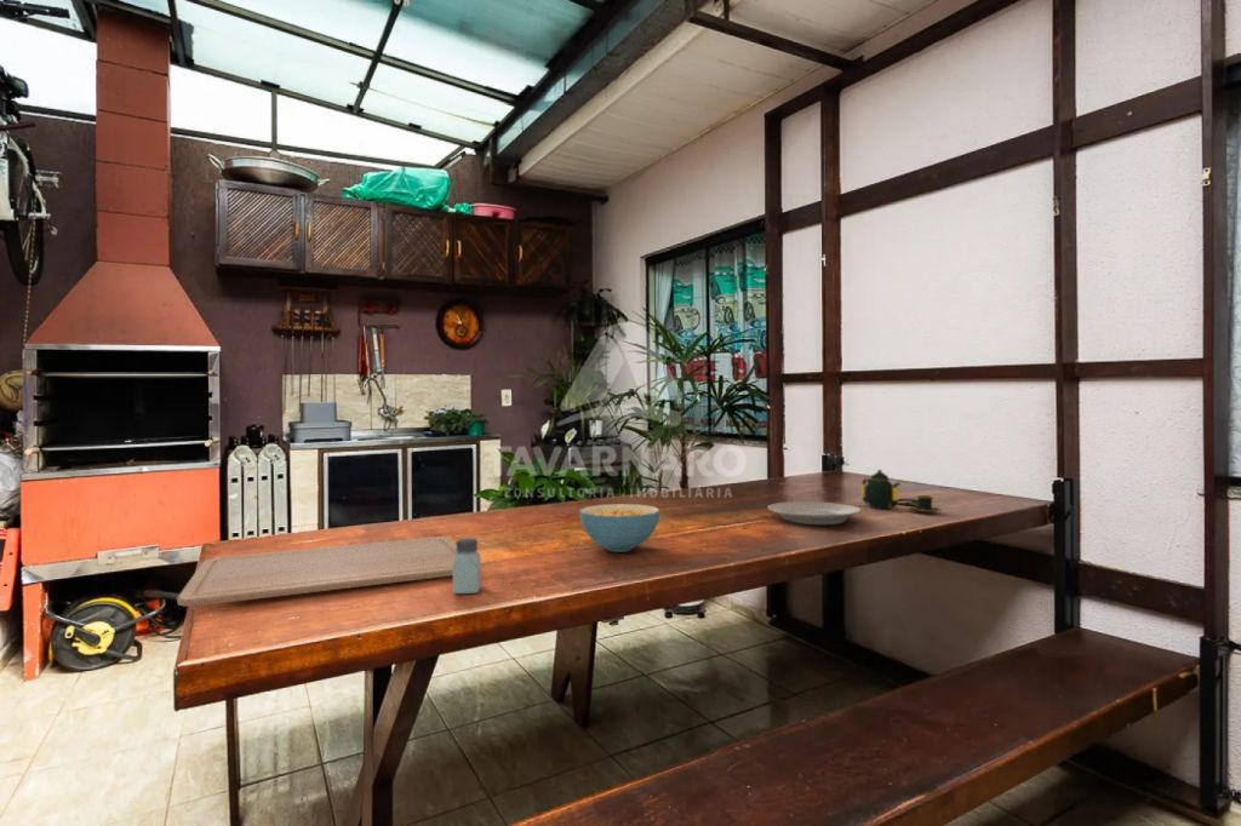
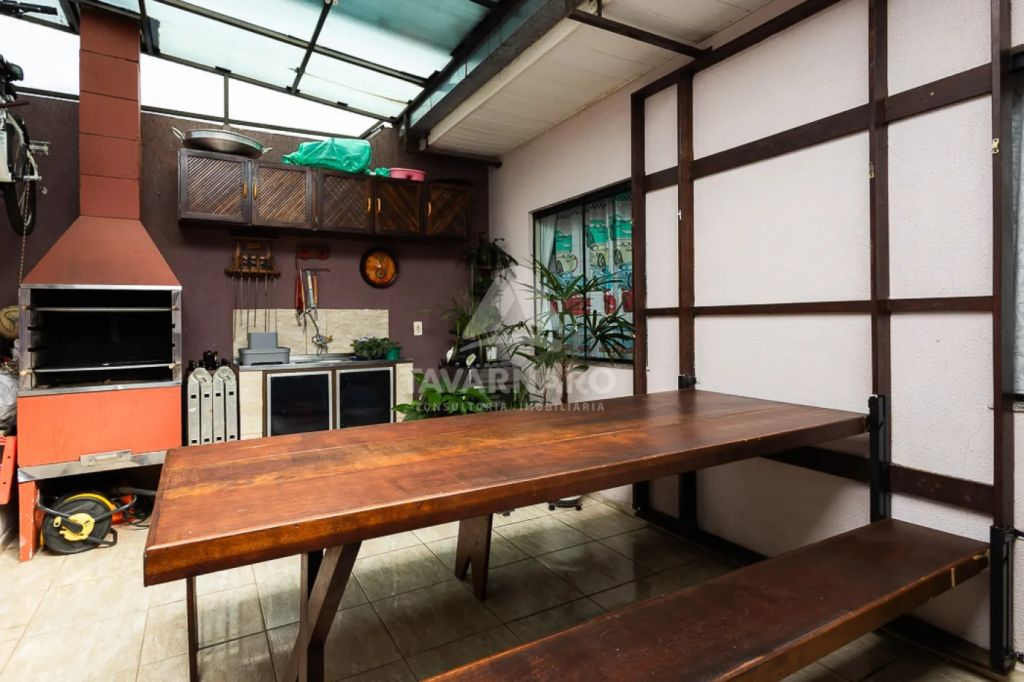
- chopping board (338, 564)
- saltshaker (467, 564)
- plate (813, 514)
- cereal bowl (619, 529)
- teapot (899, 484)
